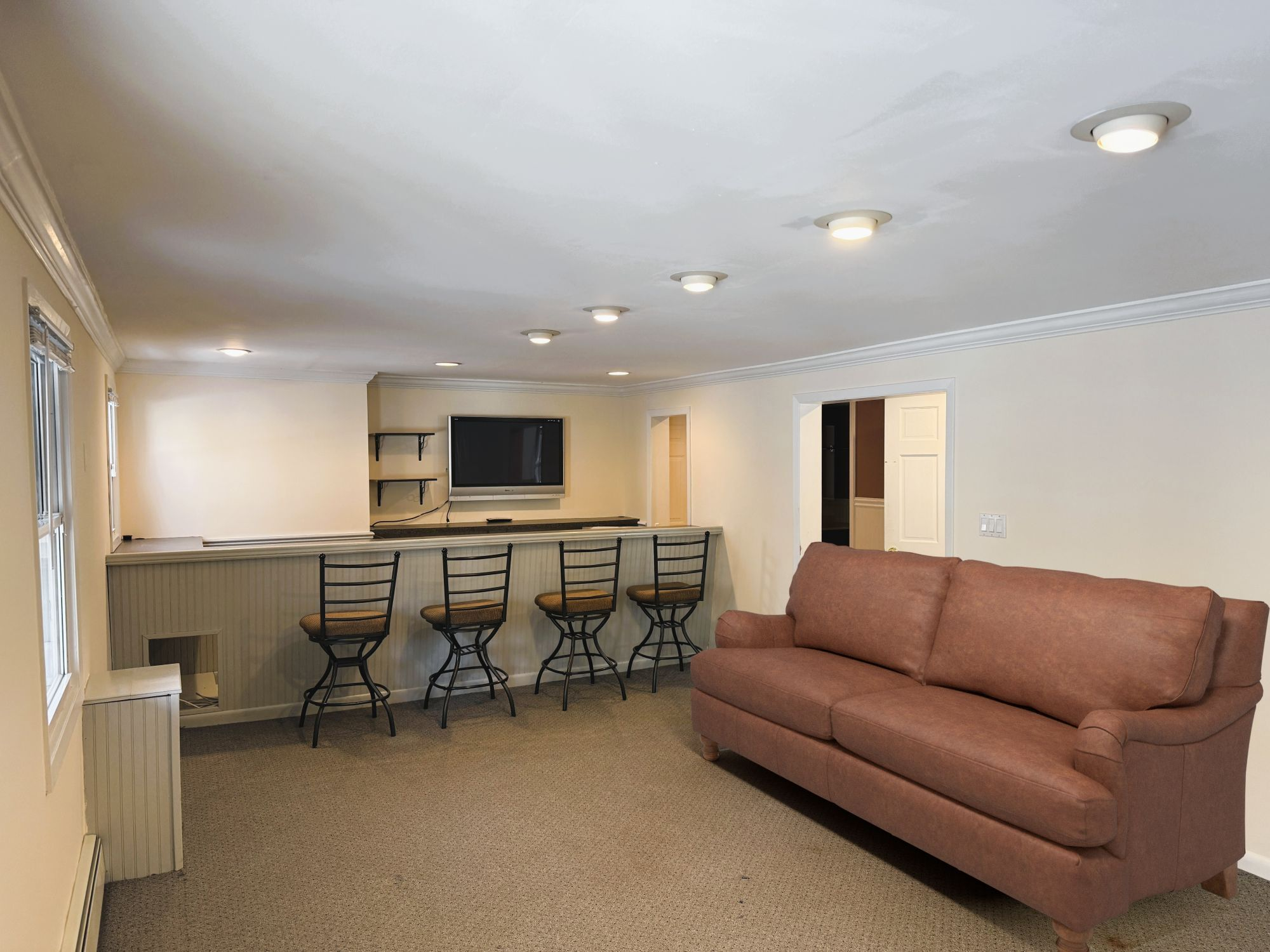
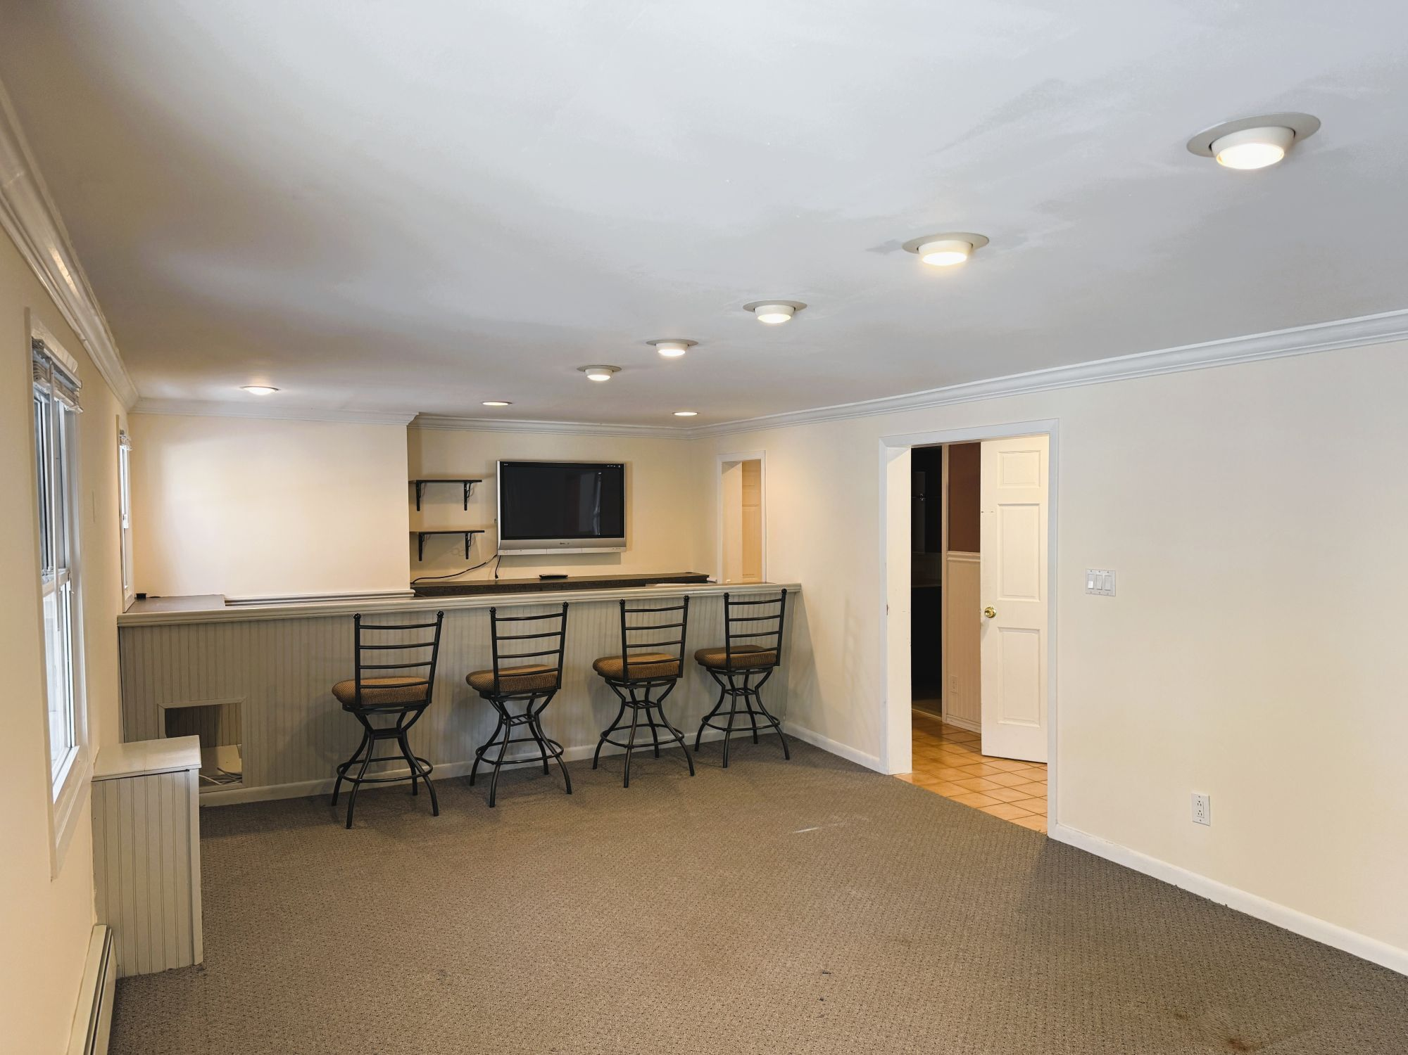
- sofa (930, 686)
